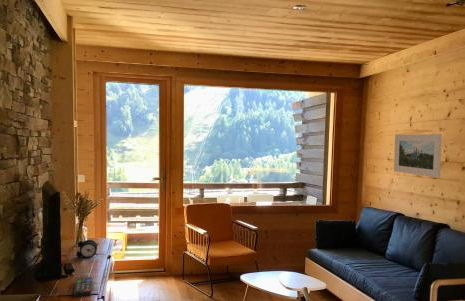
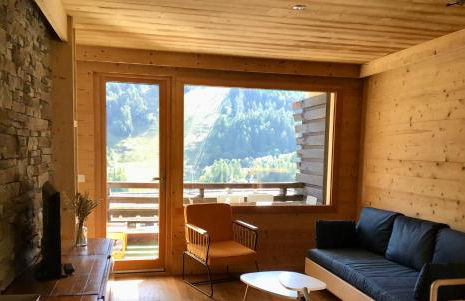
- alarm clock (87, 248)
- remote control (83, 286)
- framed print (415, 154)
